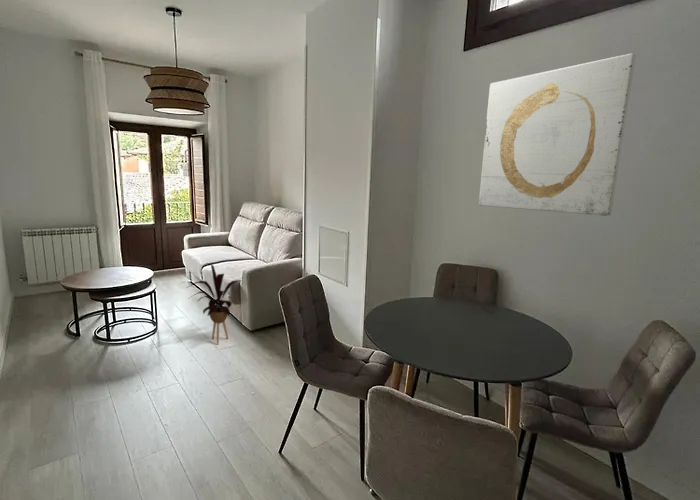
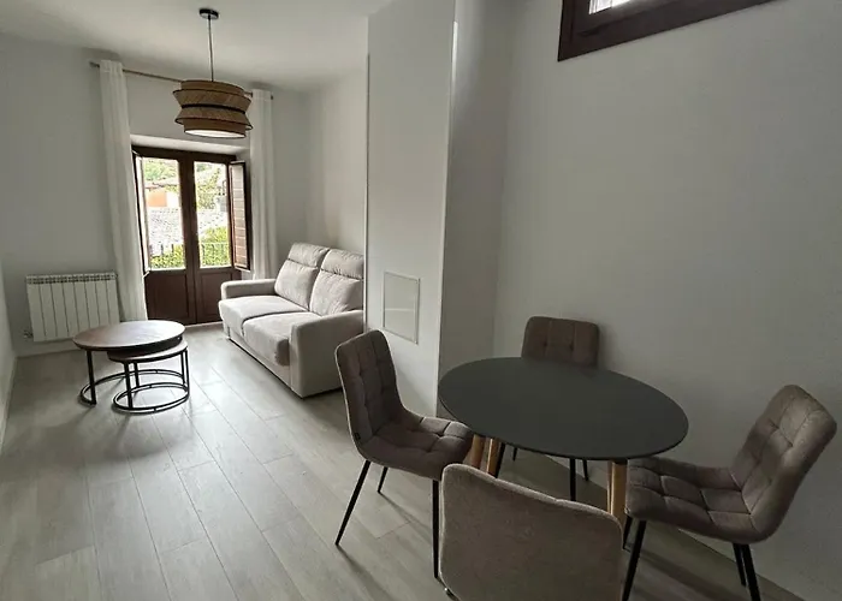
- house plant (214, 300)
- wall art (544, 142)
